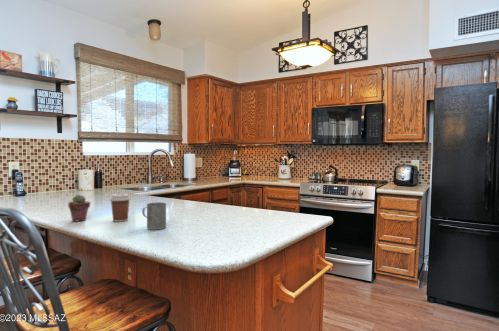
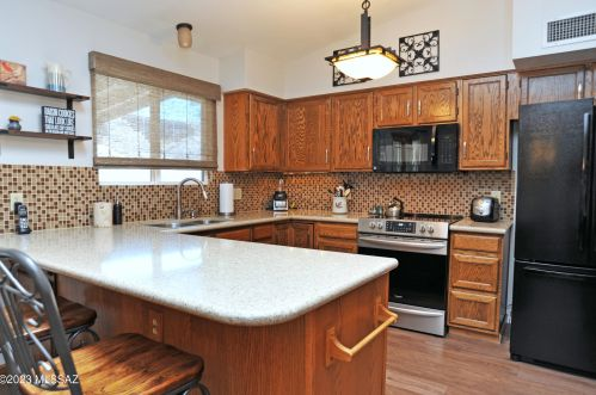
- coffee cup (120, 207)
- potted succulent (79, 207)
- mug (153, 216)
